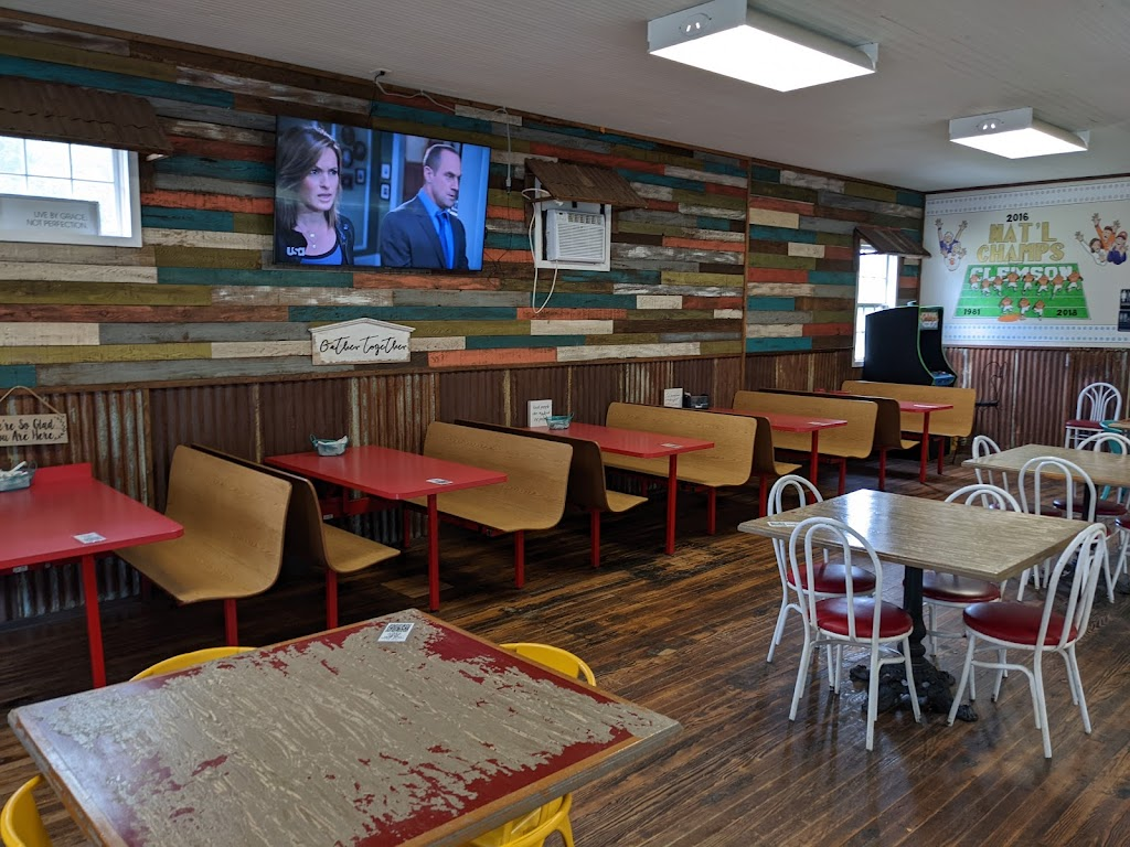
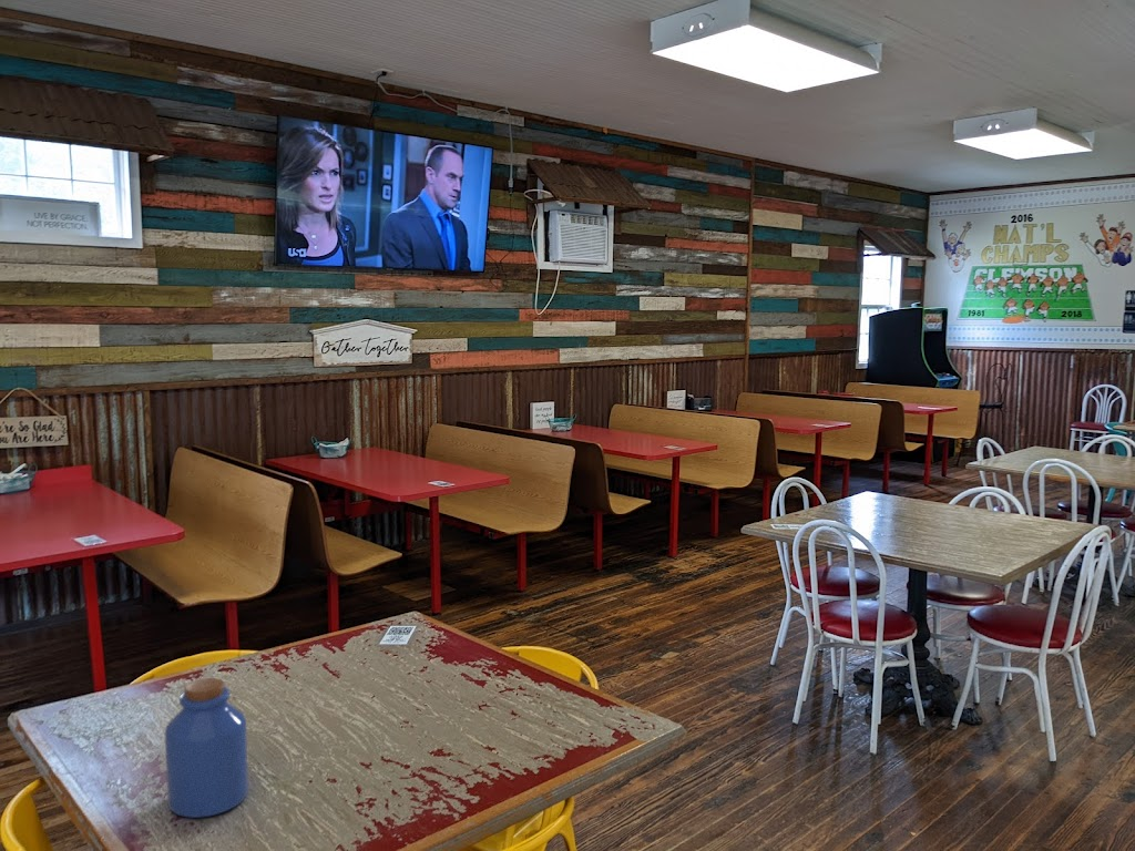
+ jar (206, 741)
